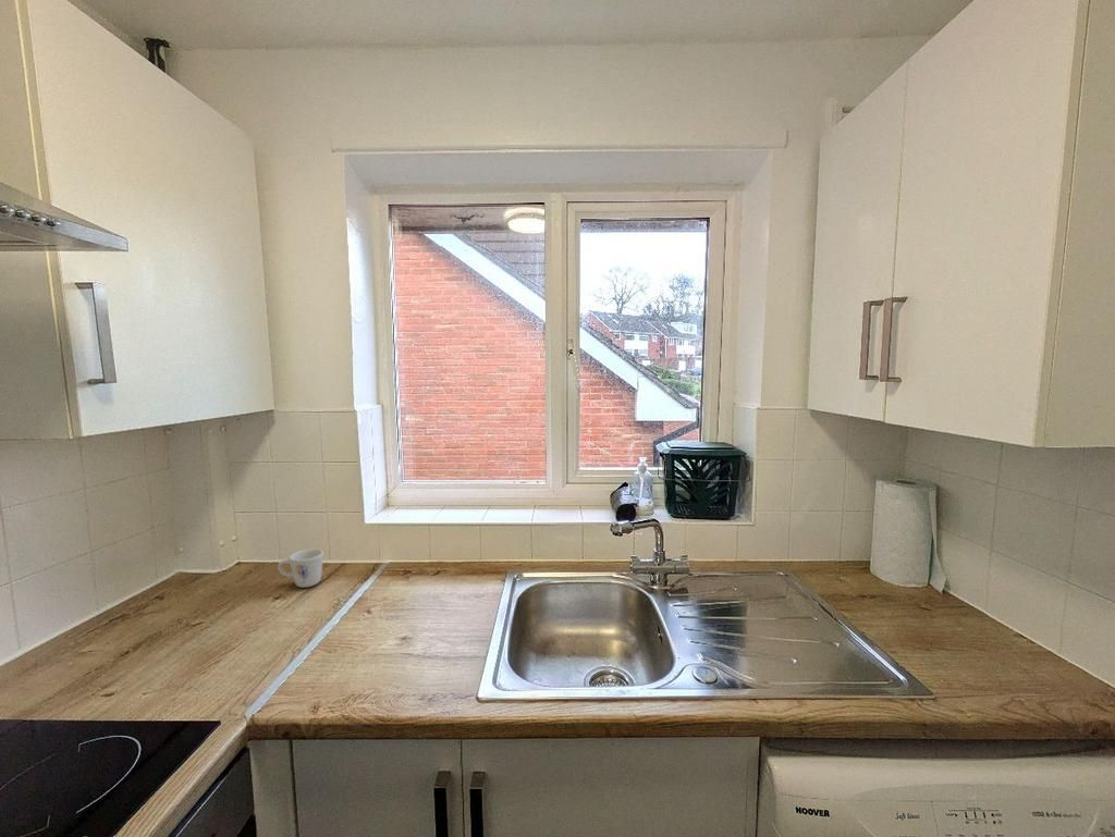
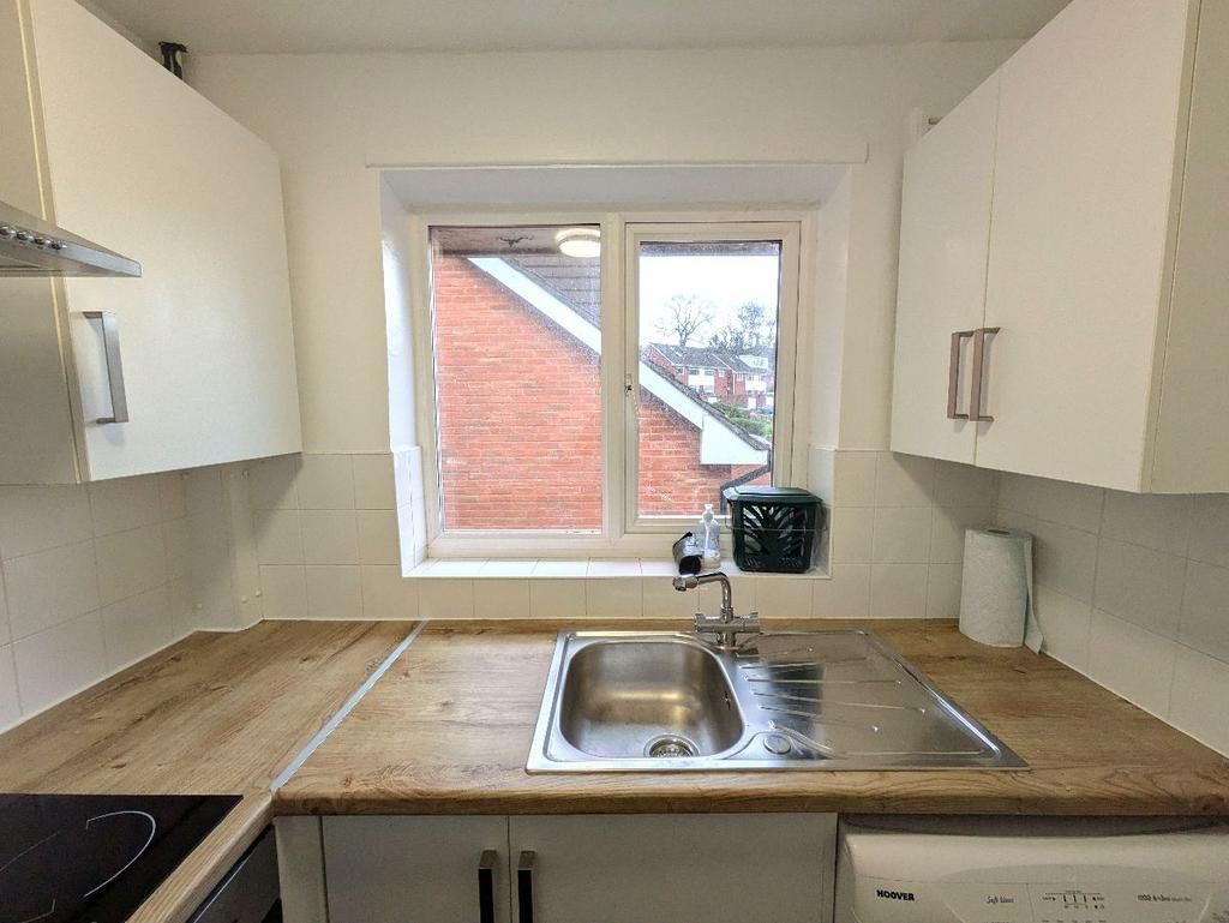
- mug (301, 569)
